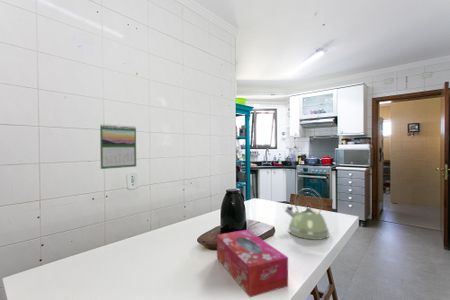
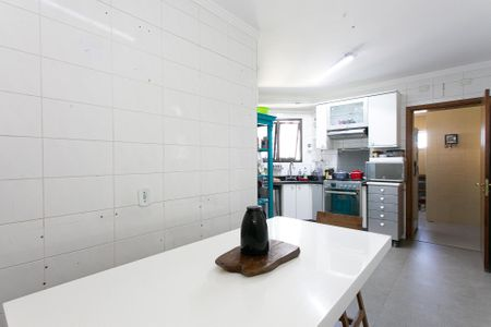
- calendar (119, 146)
- tissue box (248, 257)
- kettle (305, 209)
